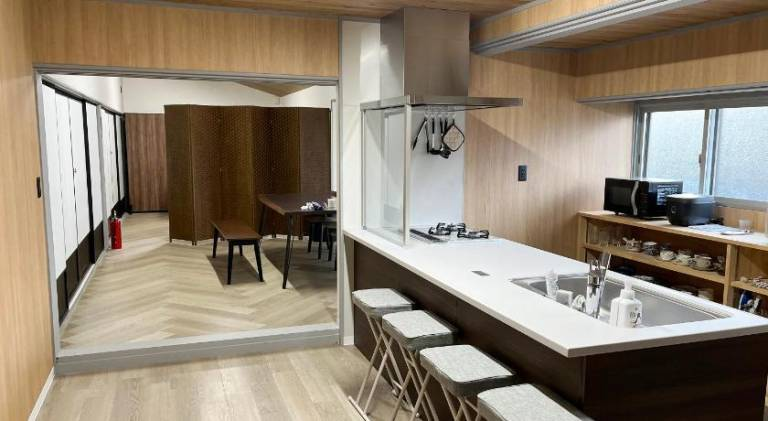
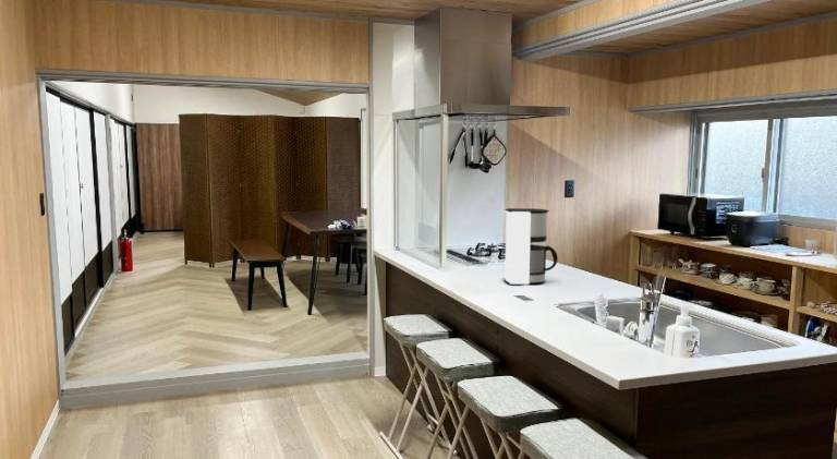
+ coffee maker (531, 245)
